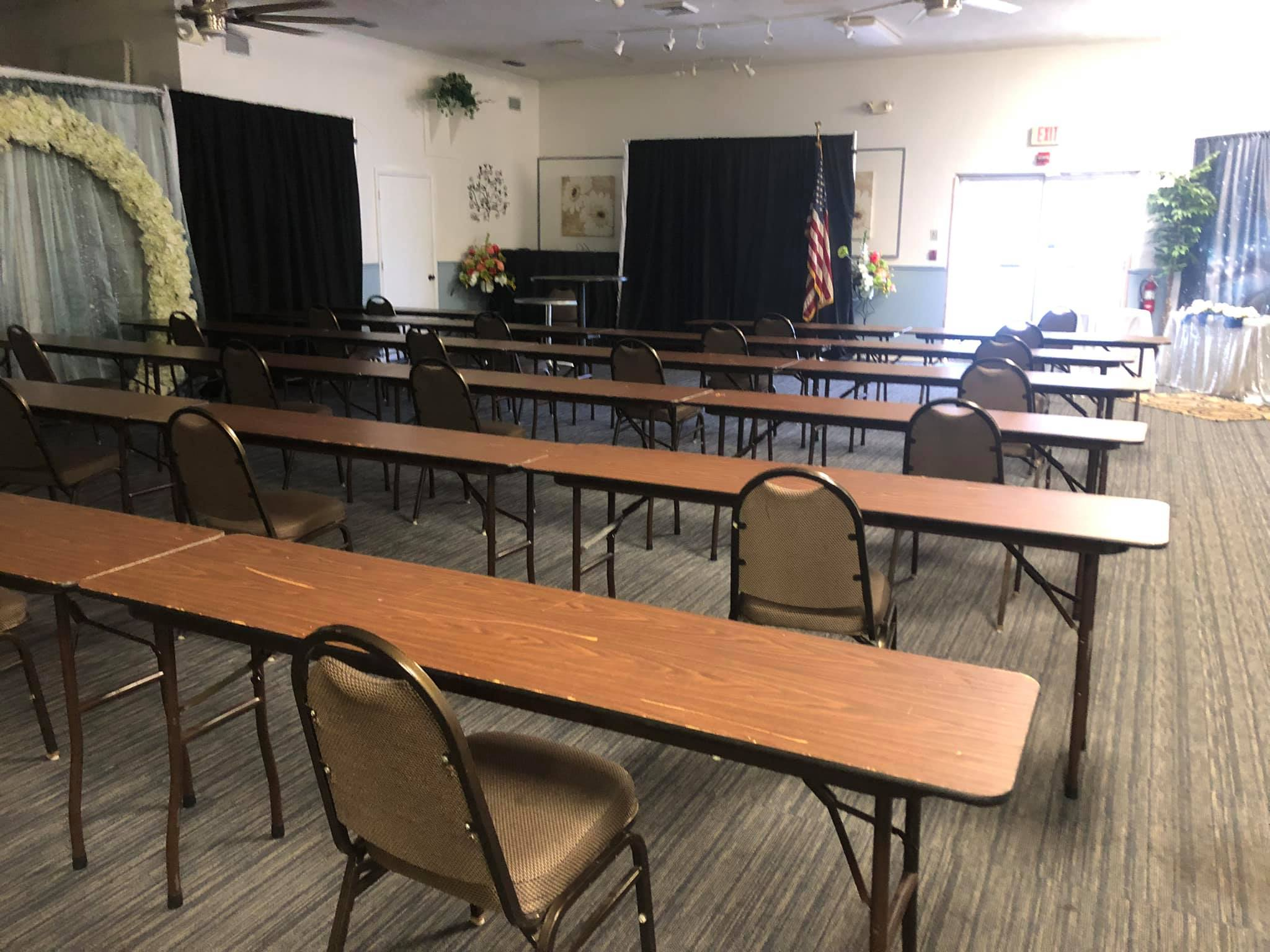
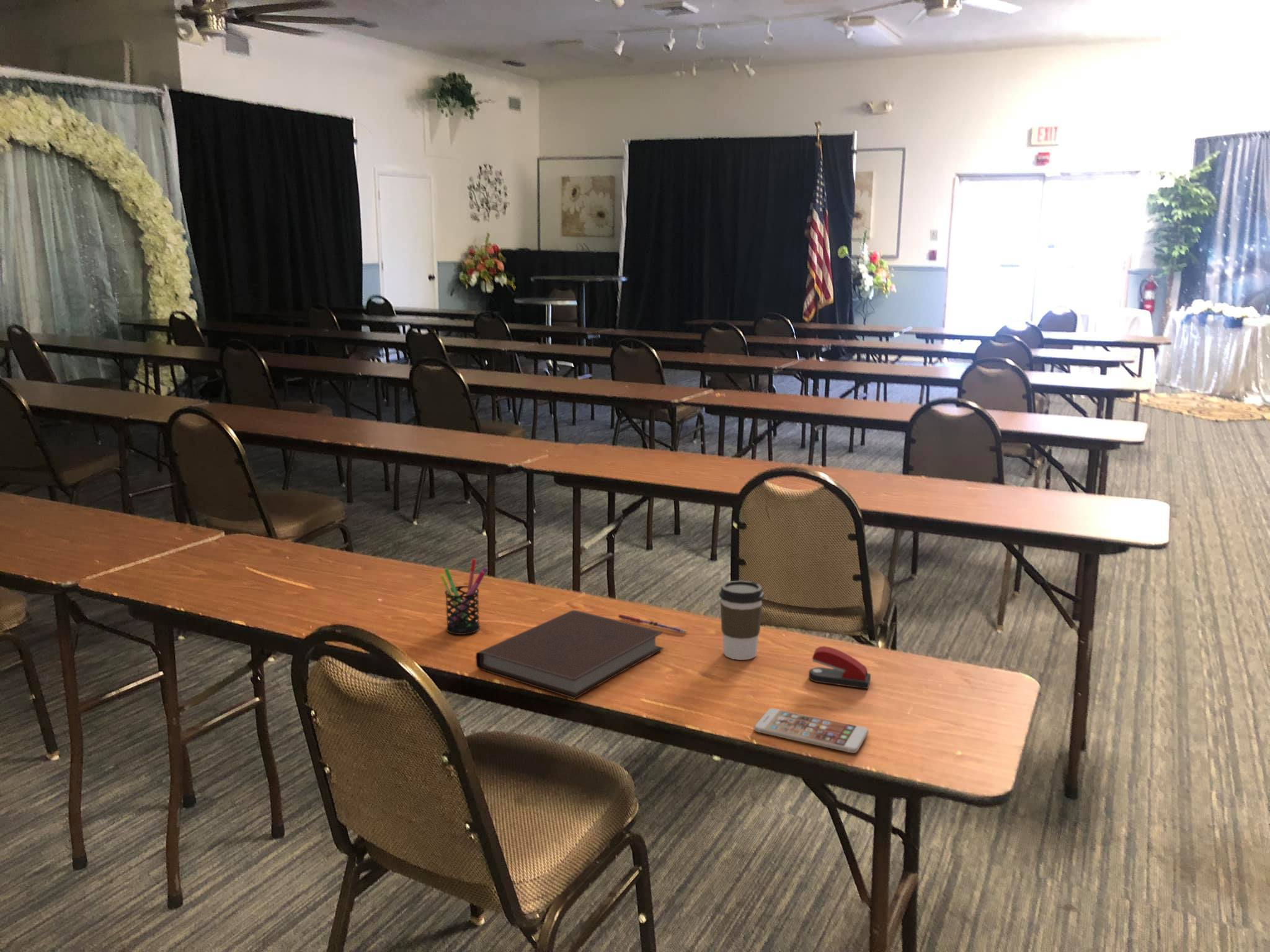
+ pen (652, 623)
+ stapler (839, 666)
+ smartphone (810, 729)
+ notebook (572, 650)
+ coffee cup (740, 620)
+ pen holder (461, 594)
